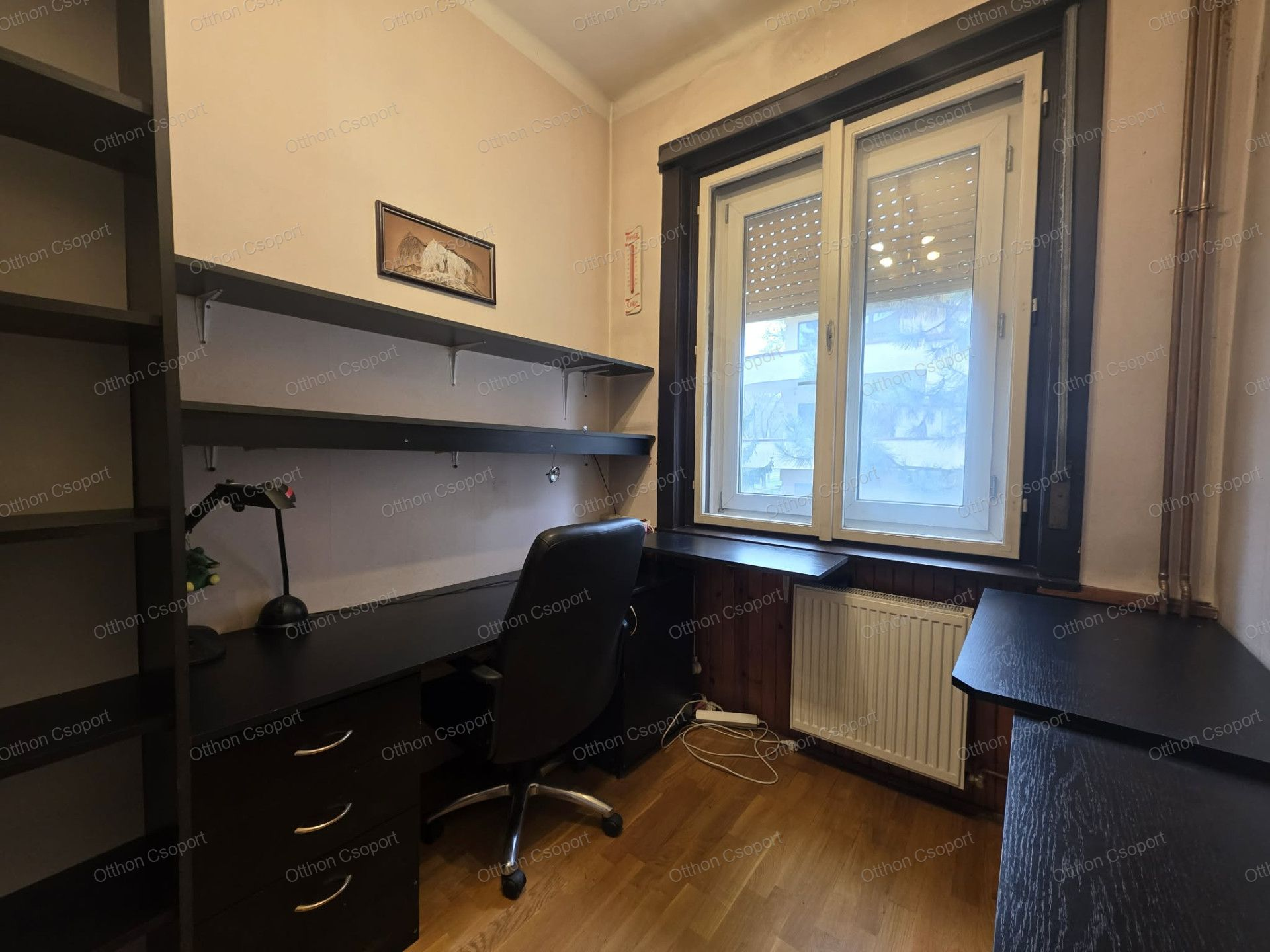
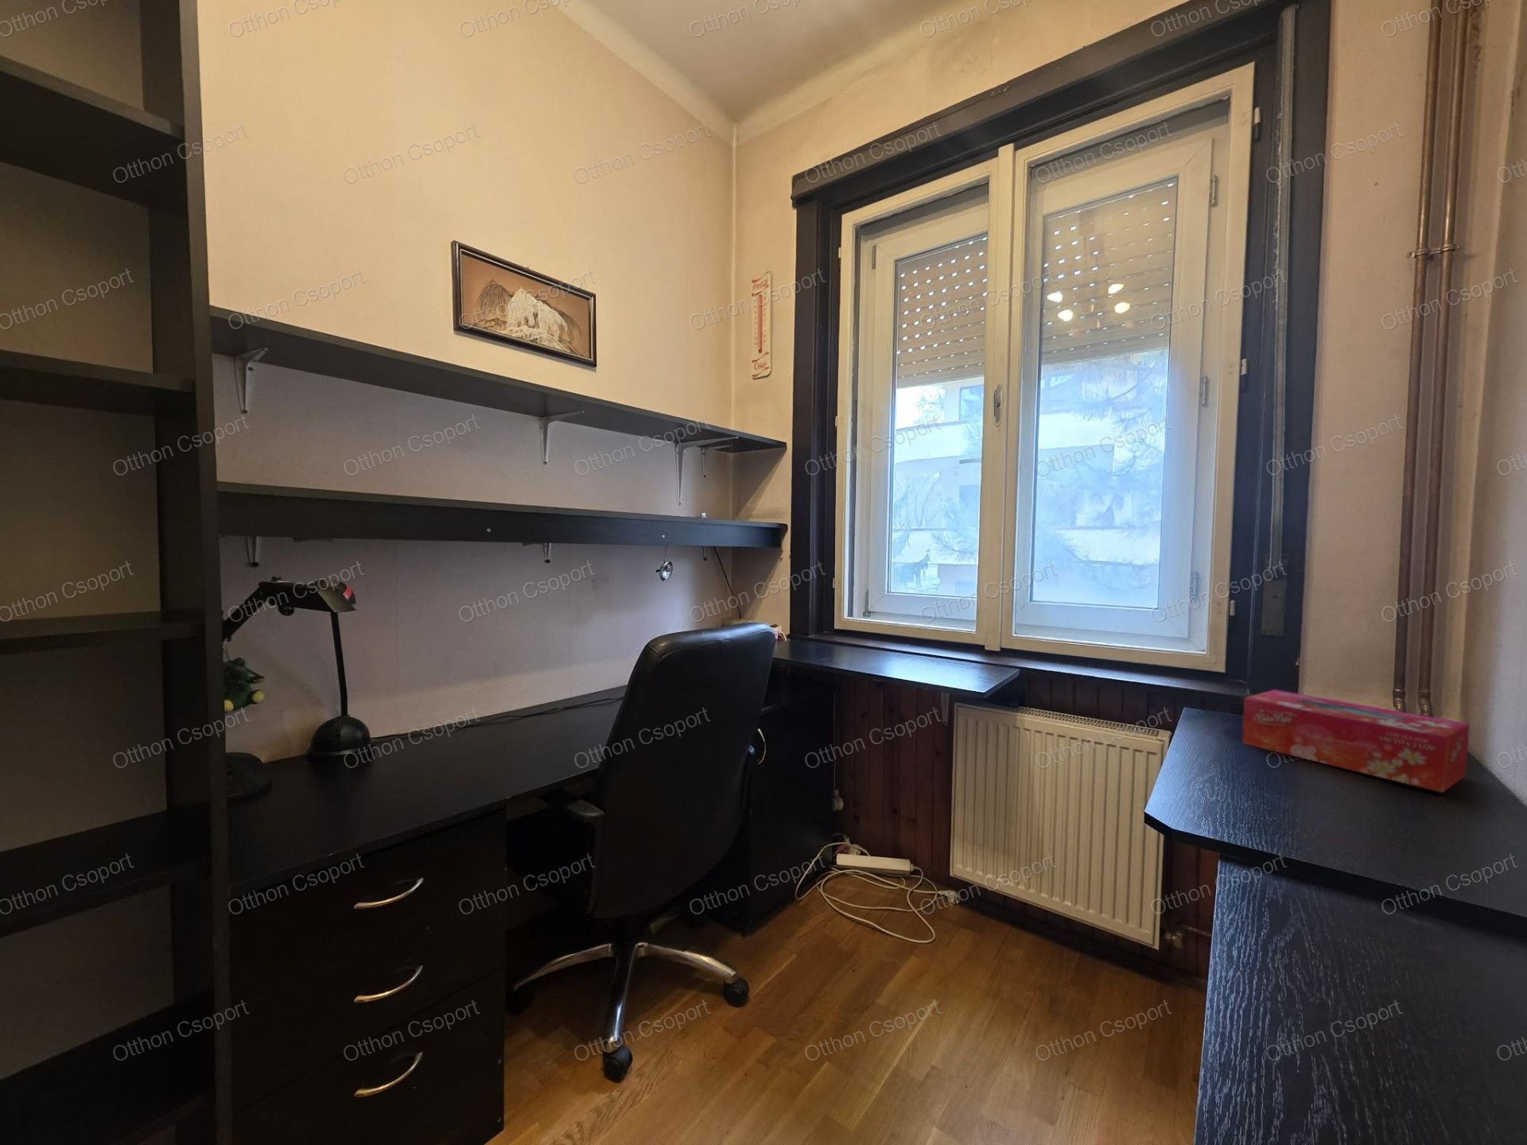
+ tissue box (1347, 734)
